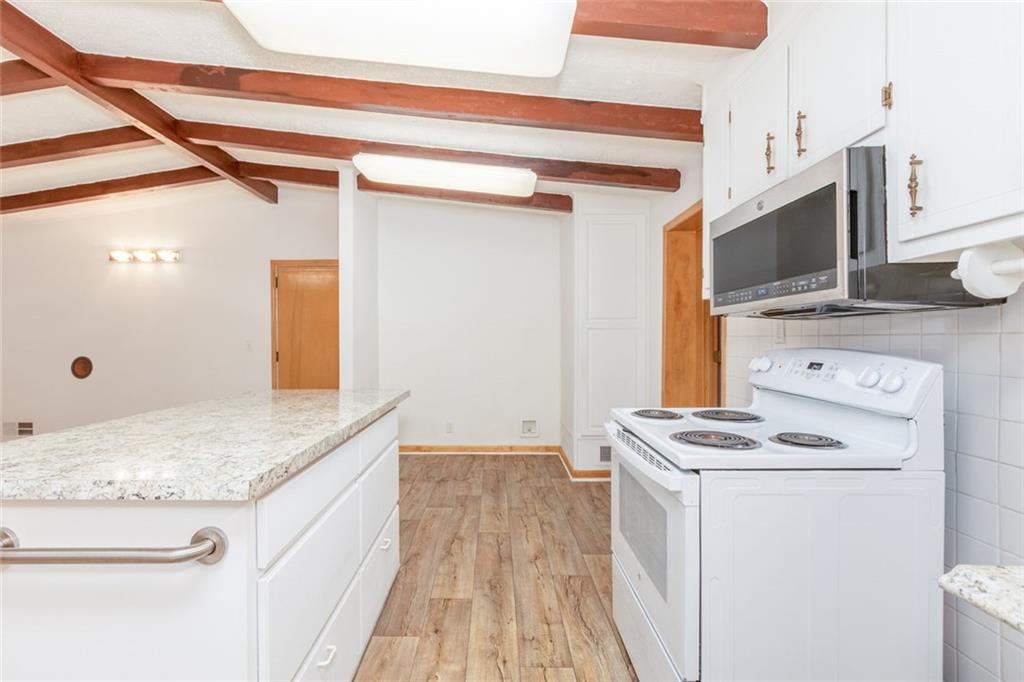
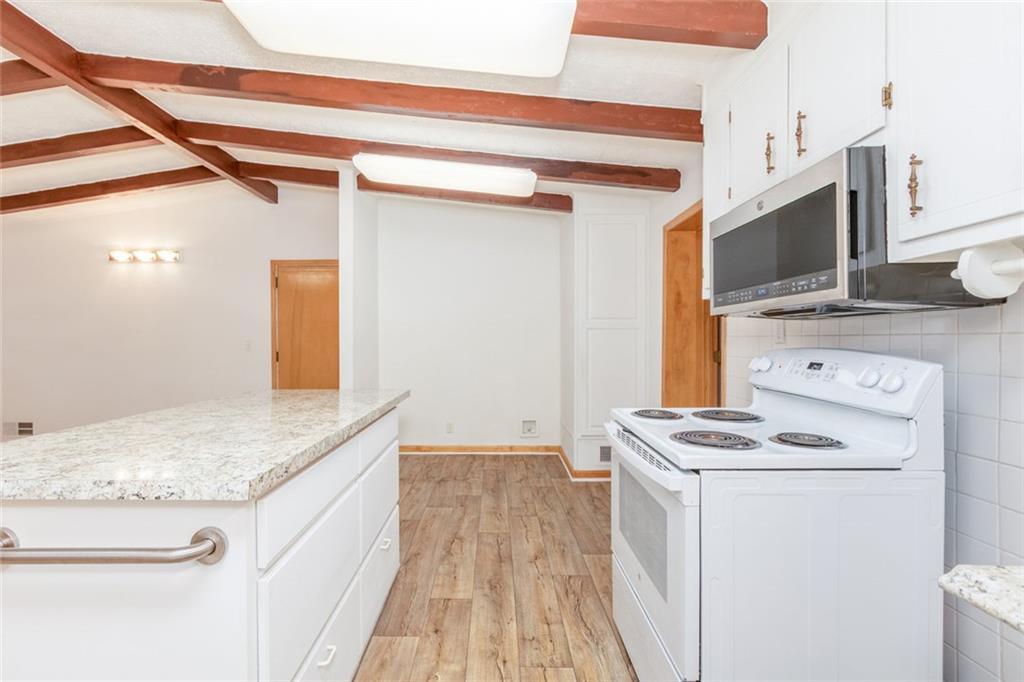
- decorative plate (82, 367)
